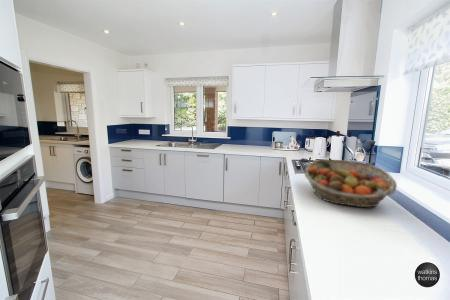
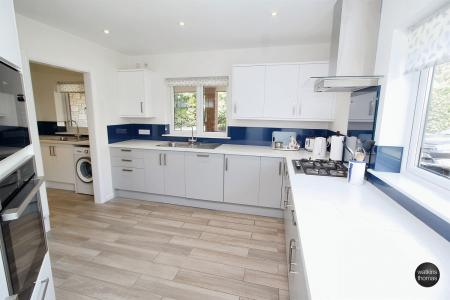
- fruit basket (346, 181)
